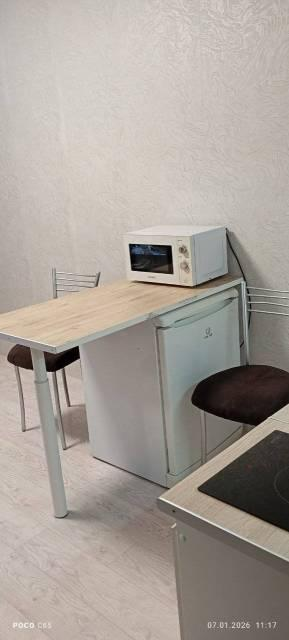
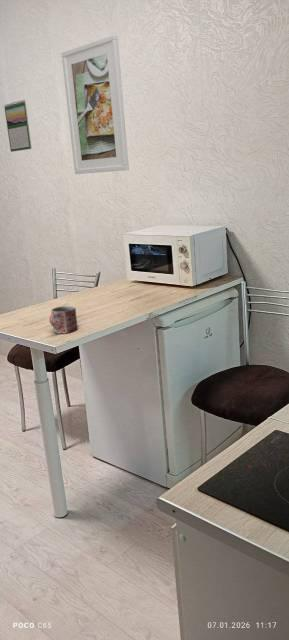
+ calendar (17, 126)
+ mug (61, 320)
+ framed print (94, 110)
